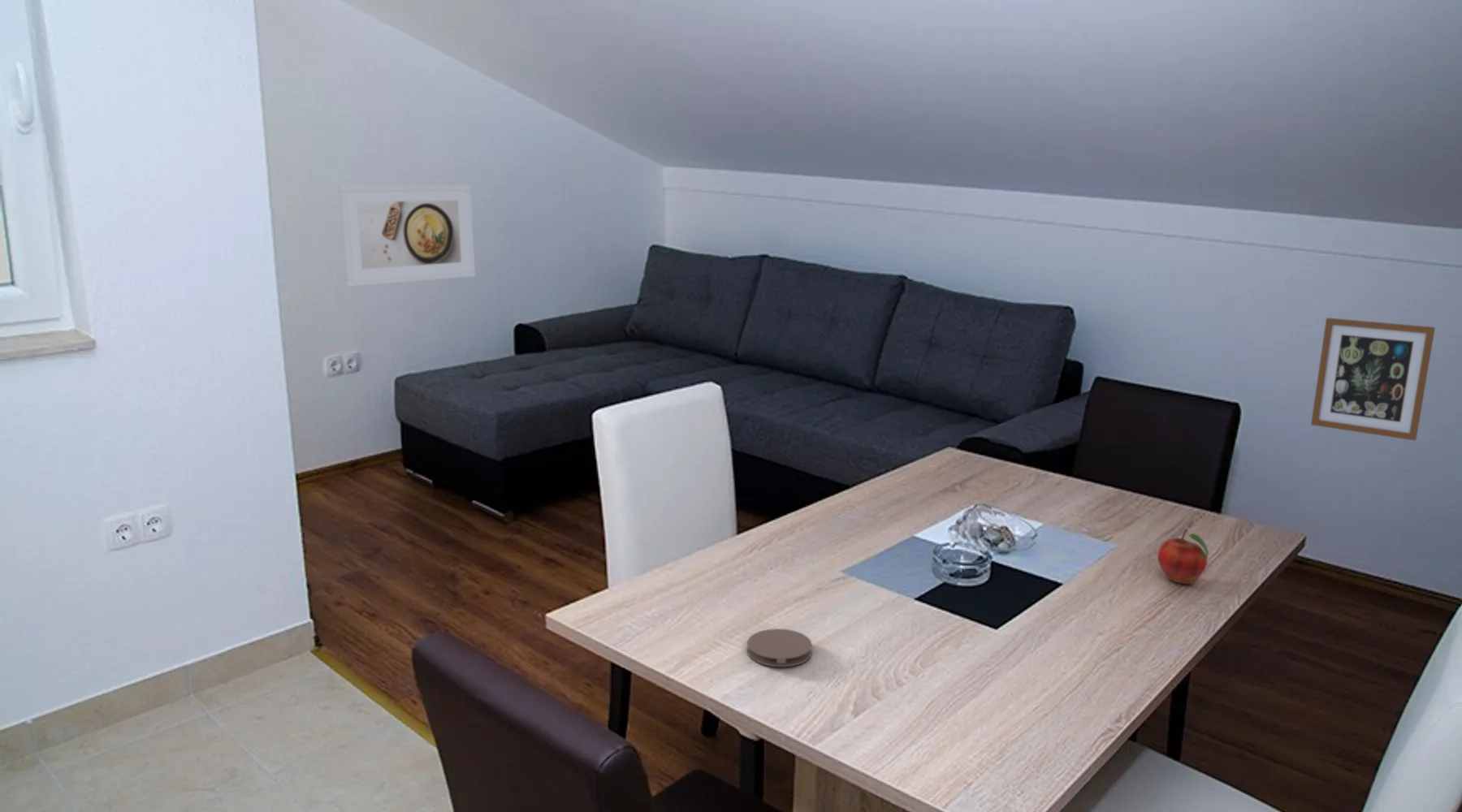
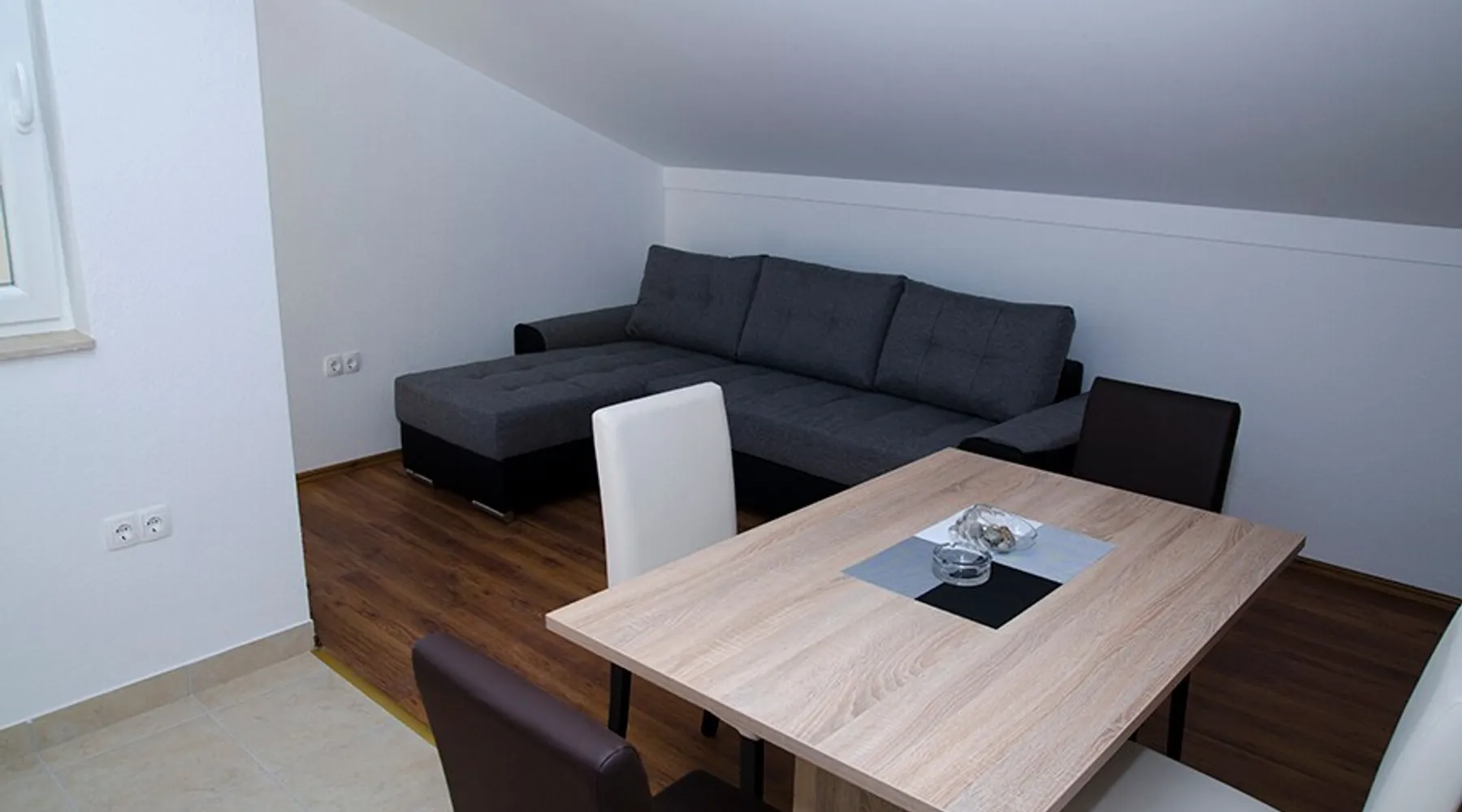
- wall art (1370, 378)
- fruit (1185, 556)
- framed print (410, 233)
- coaster (779, 647)
